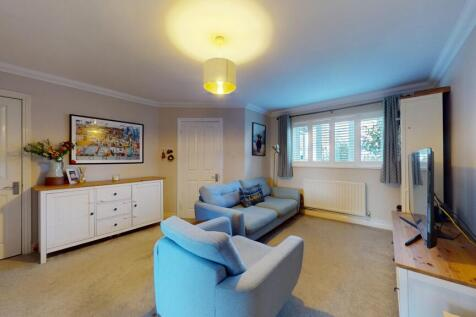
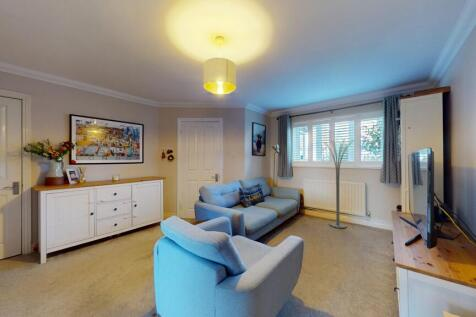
+ floor lamp (337, 182)
